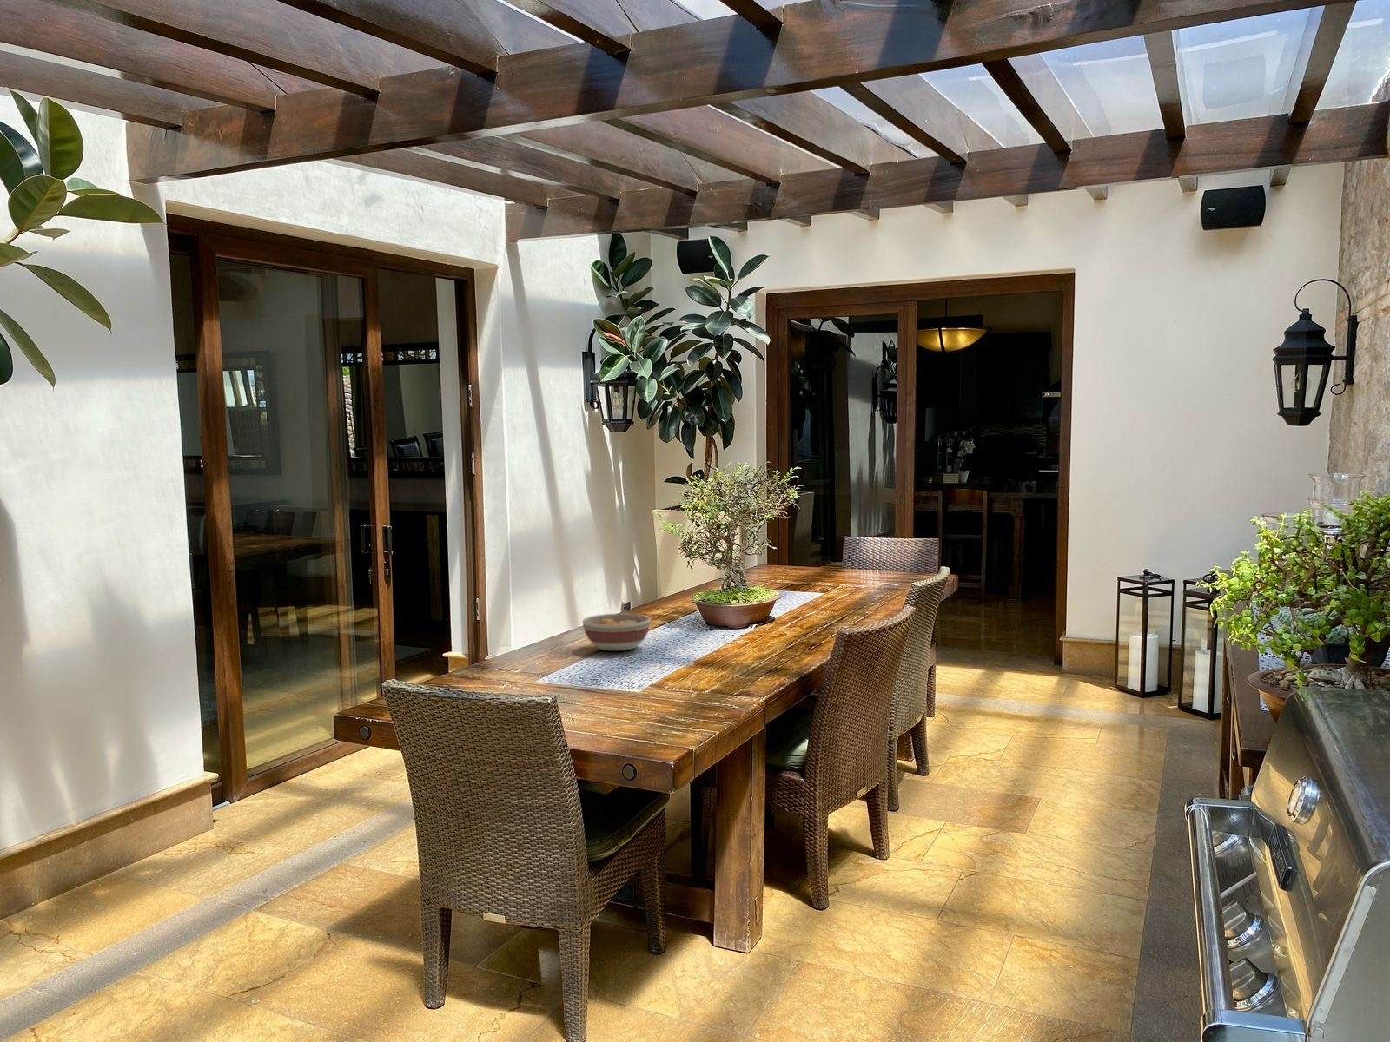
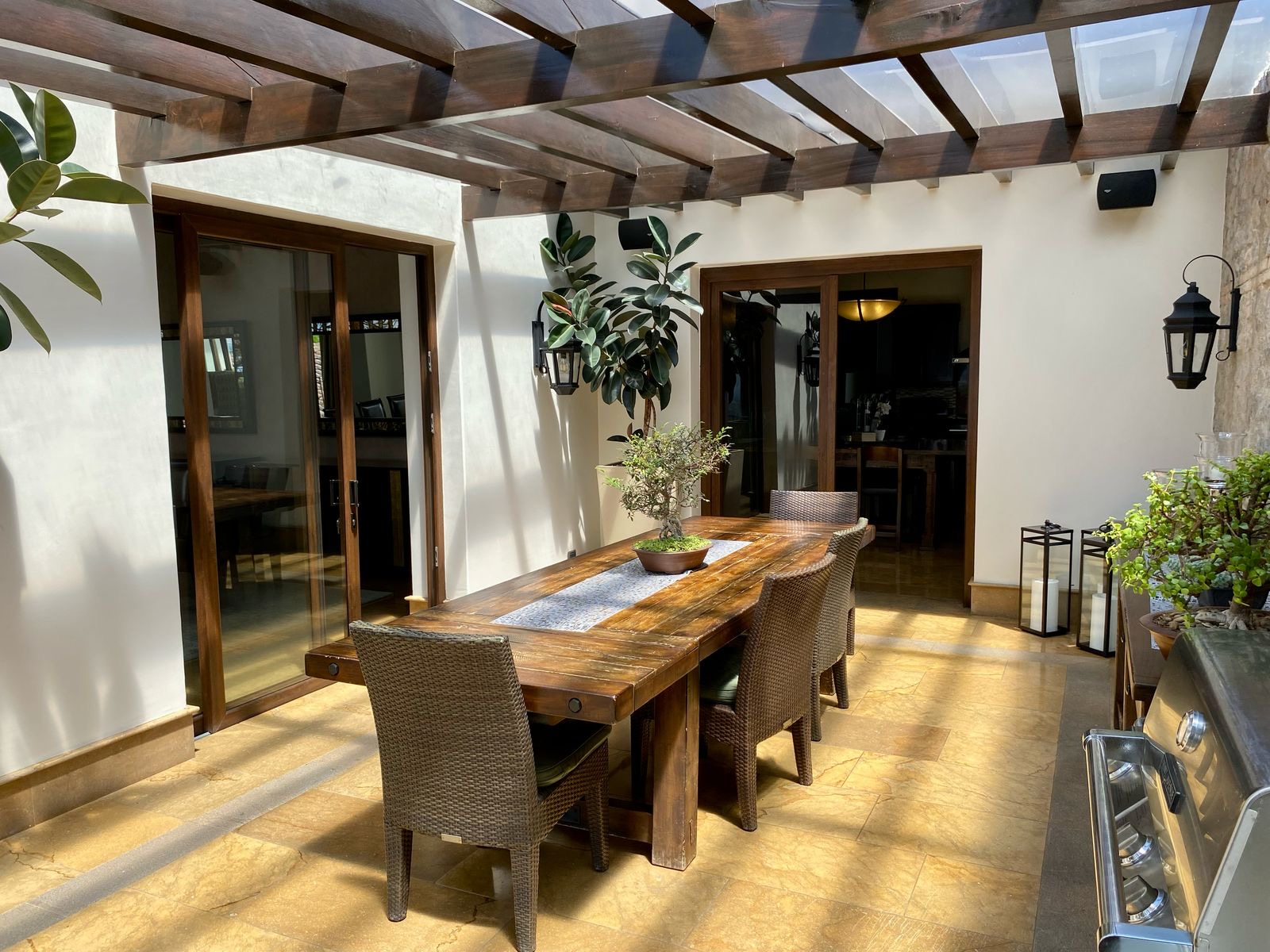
- bowl (617, 633)
